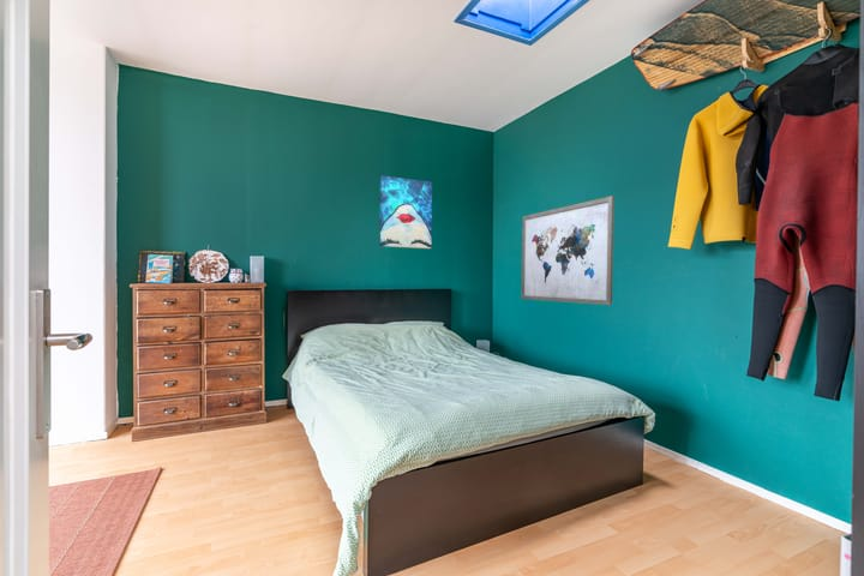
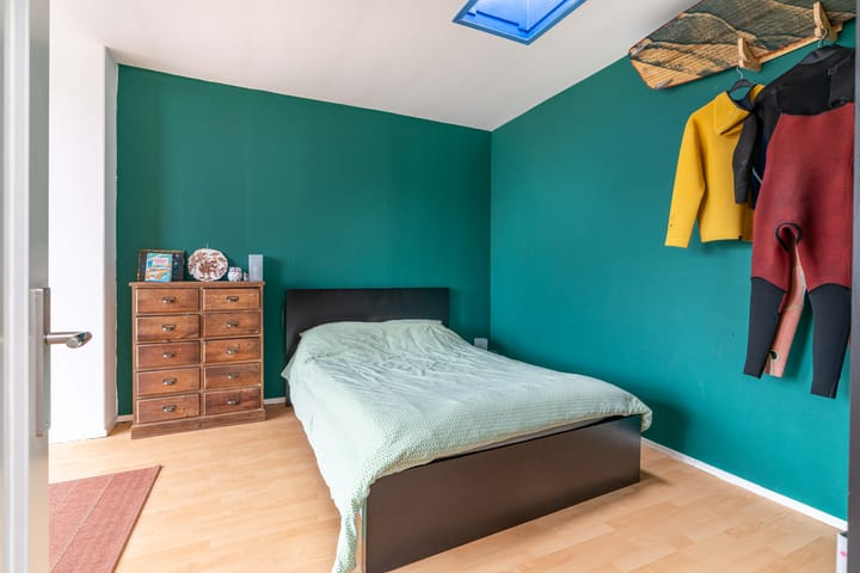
- wall art (406, 212)
- wall art (560, 254)
